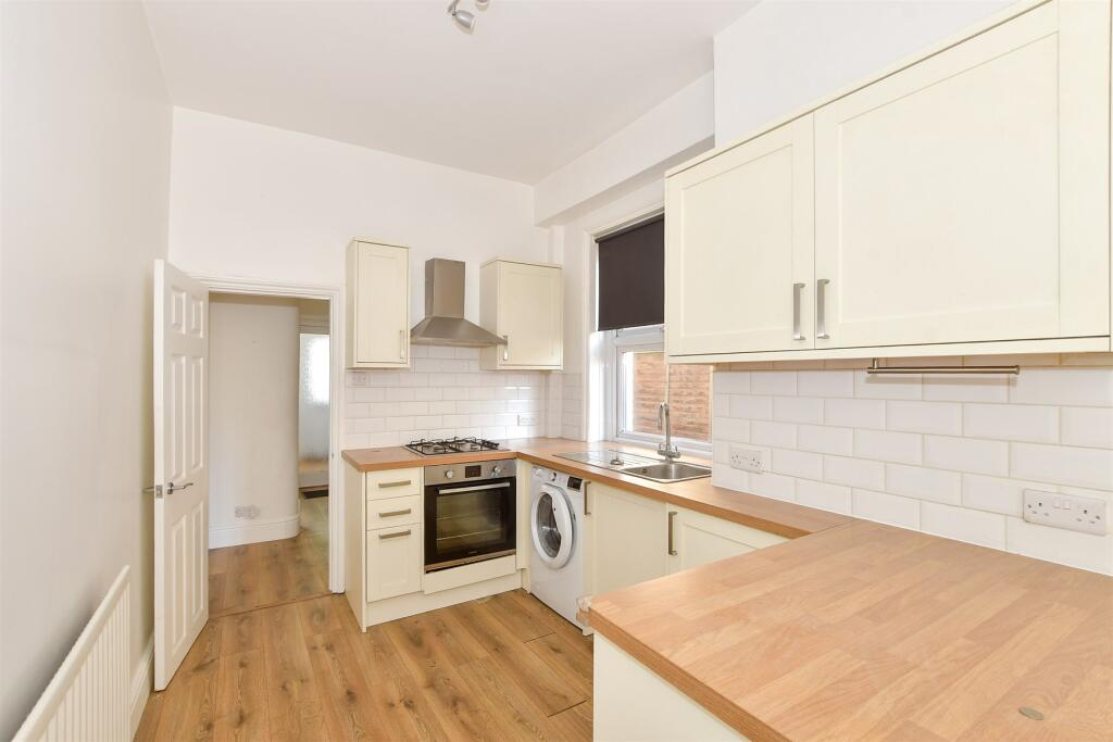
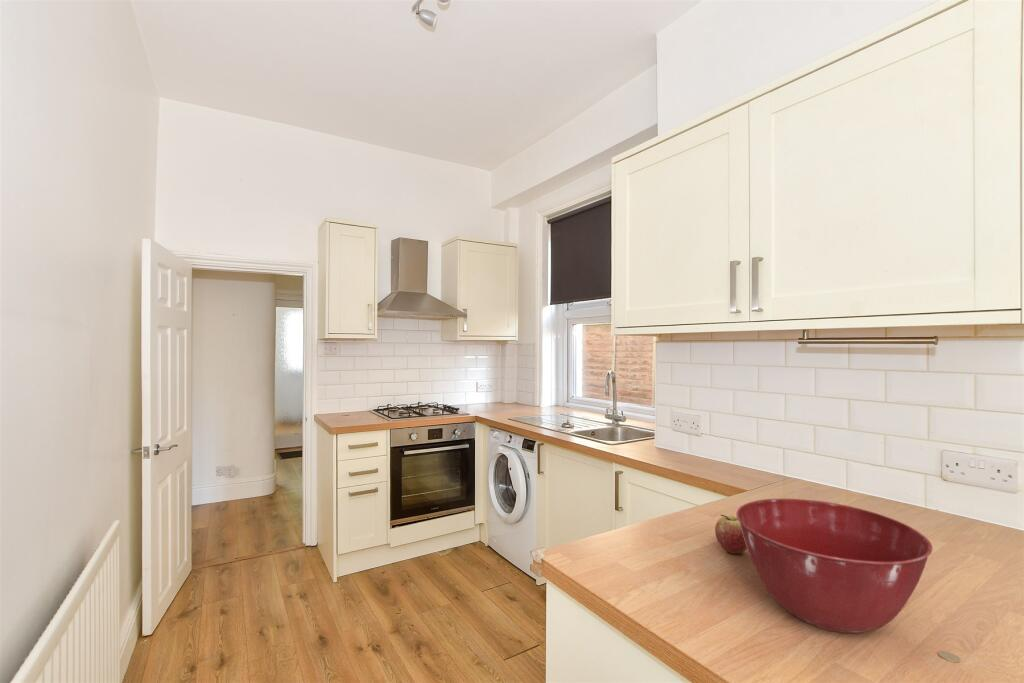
+ mixing bowl (824, 567)
+ fruit (733, 533)
